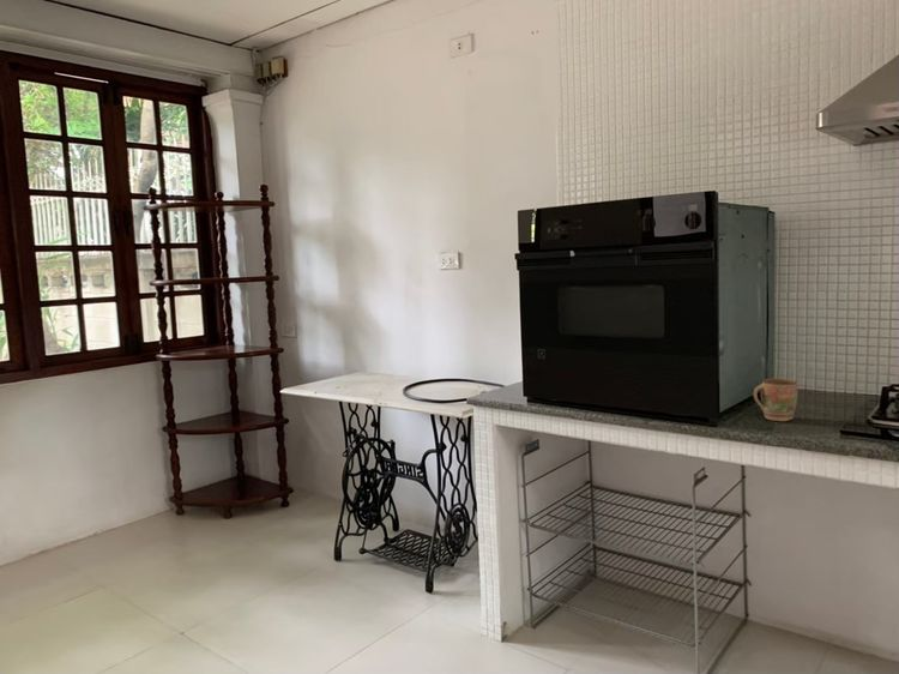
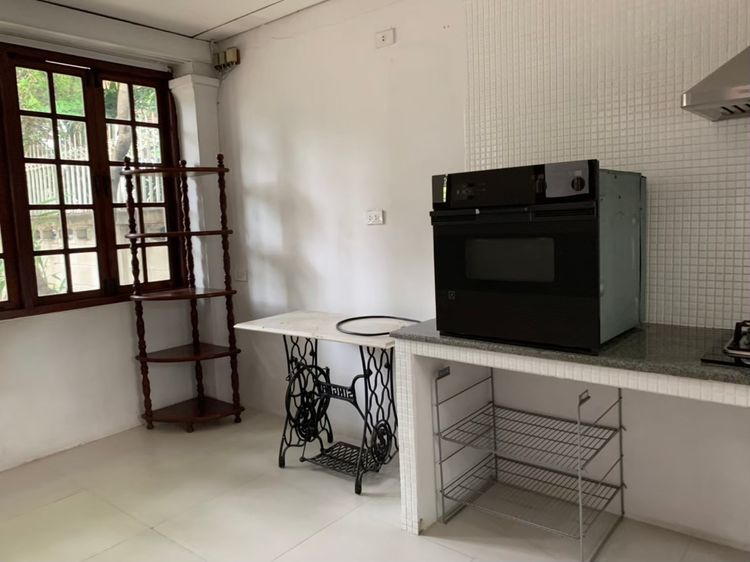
- mug (776, 399)
